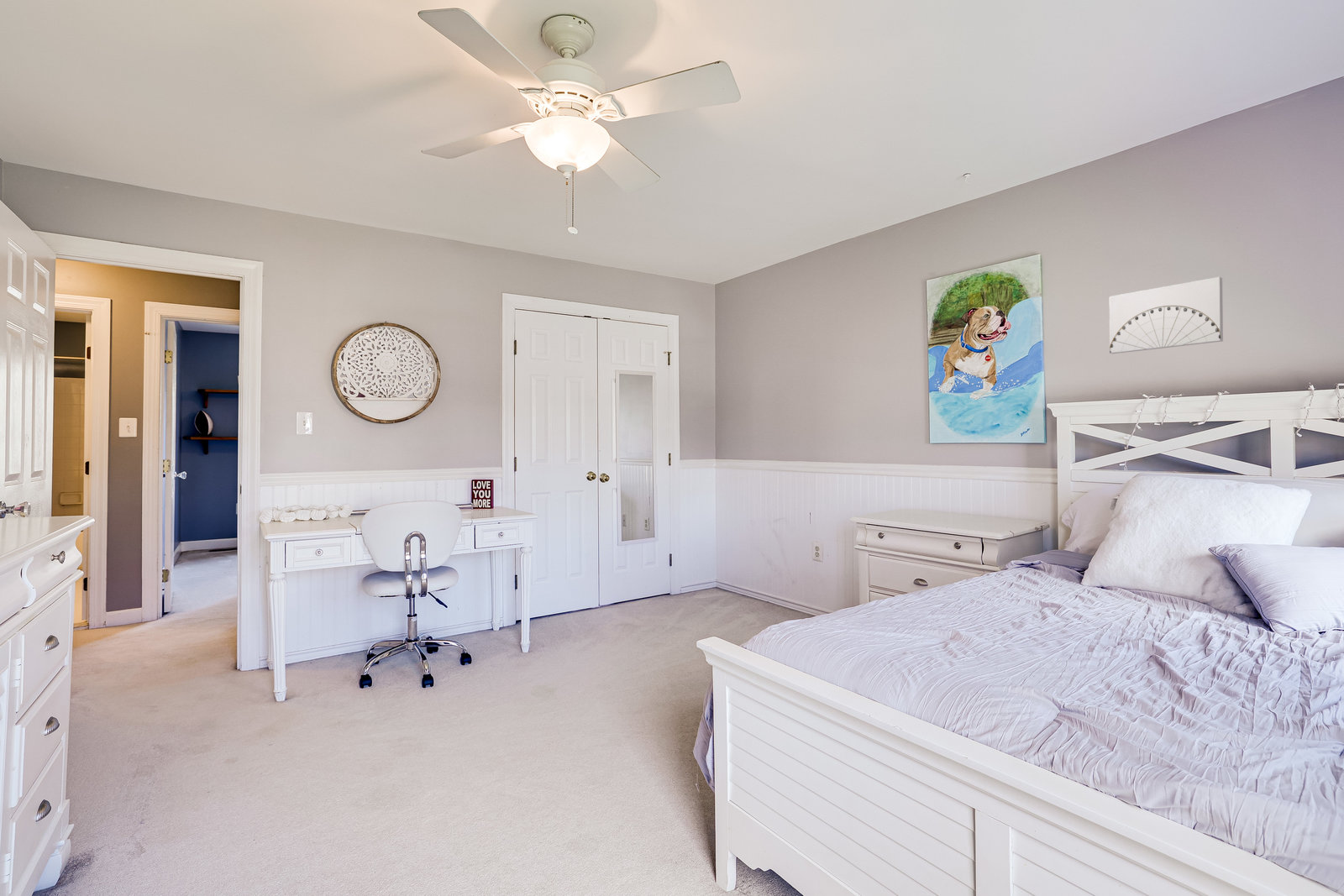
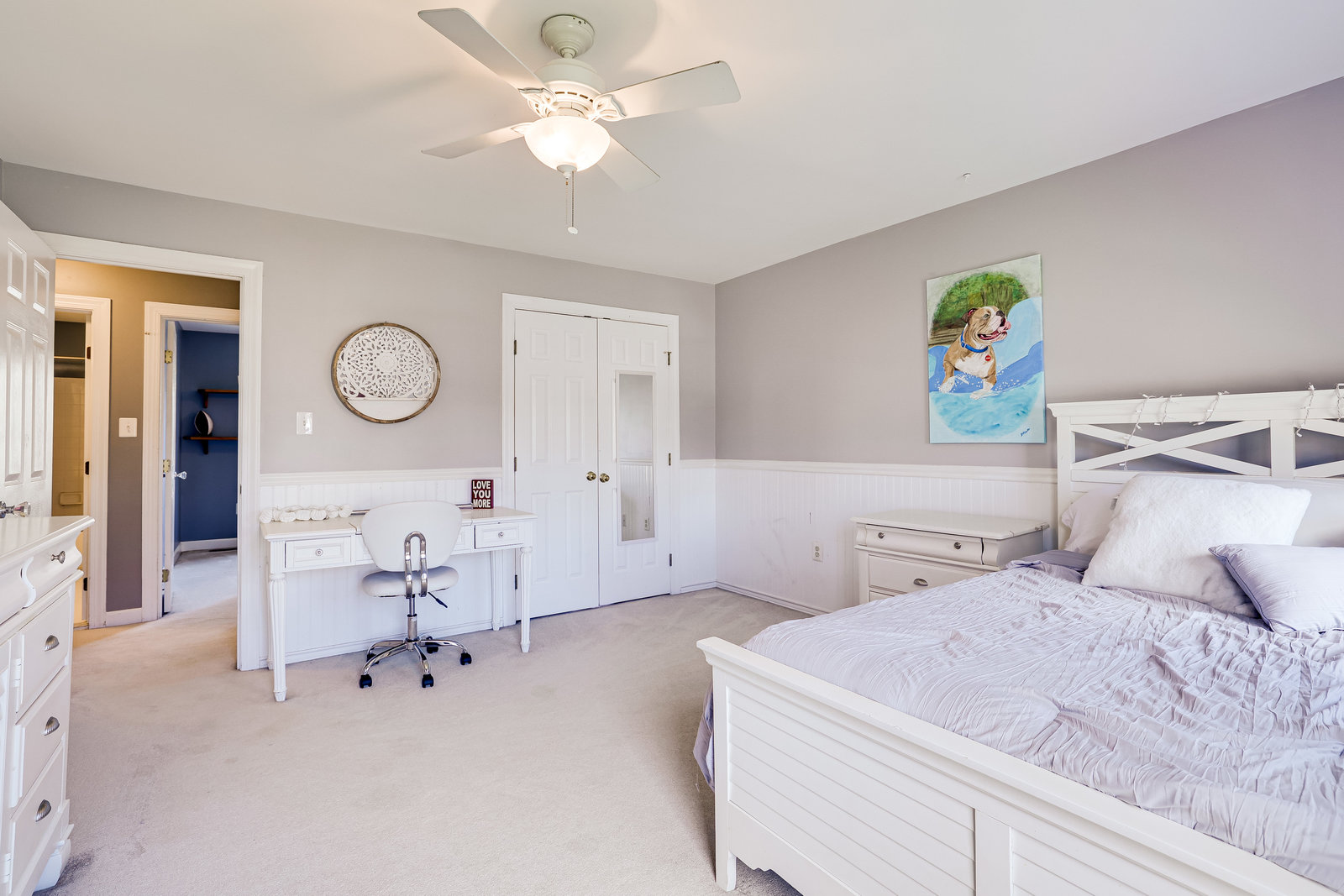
- wall art (1163, 317)
